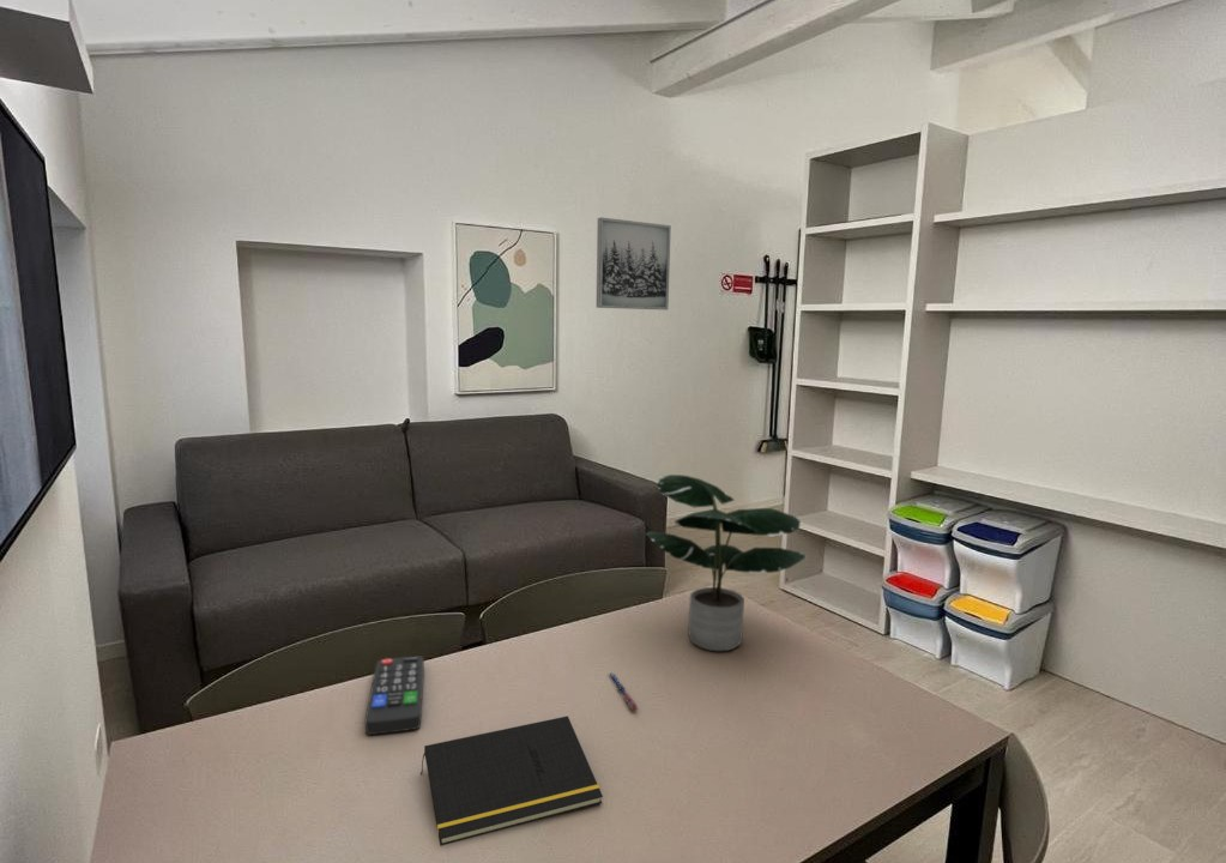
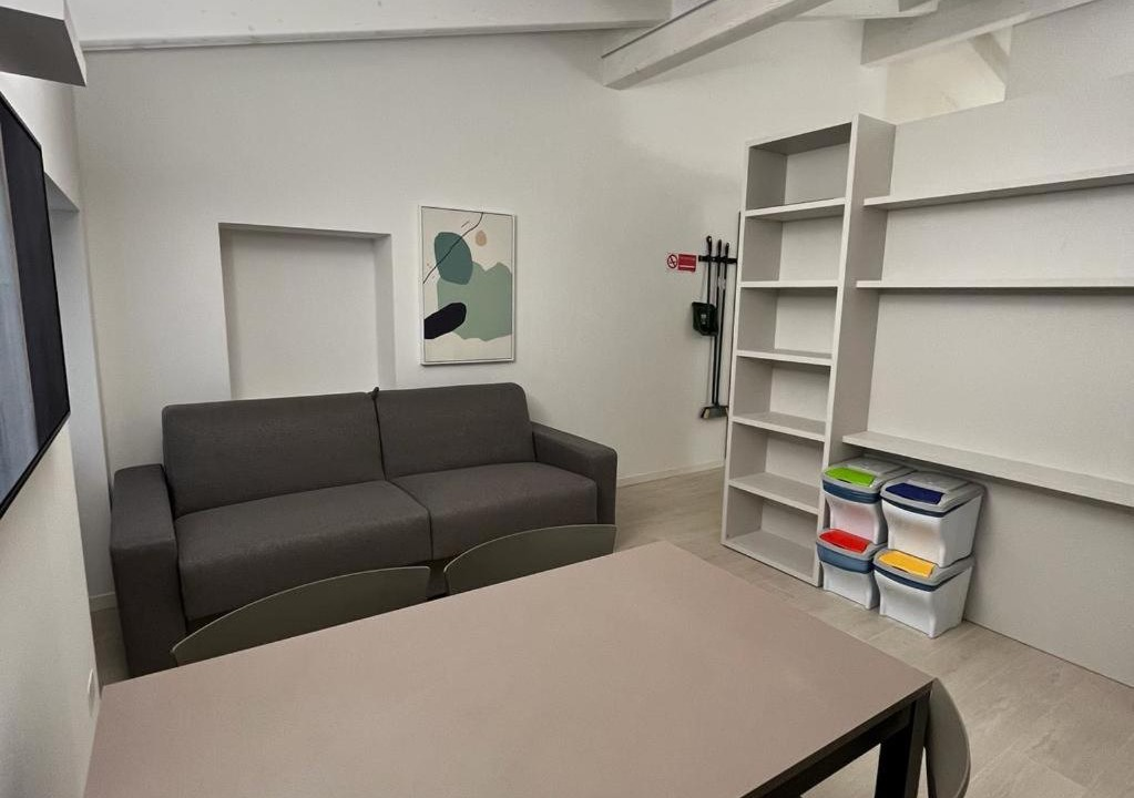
- wall art (634, 265)
- pen (622, 689)
- notepad (511, 773)
- potted plant (723, 562)
- remote control (397, 690)
